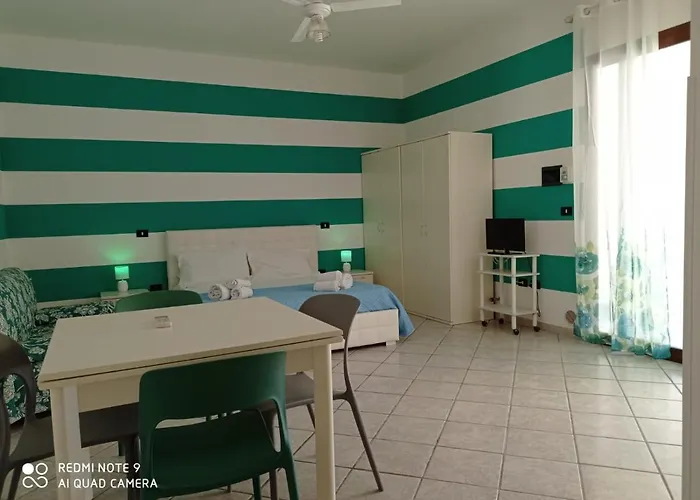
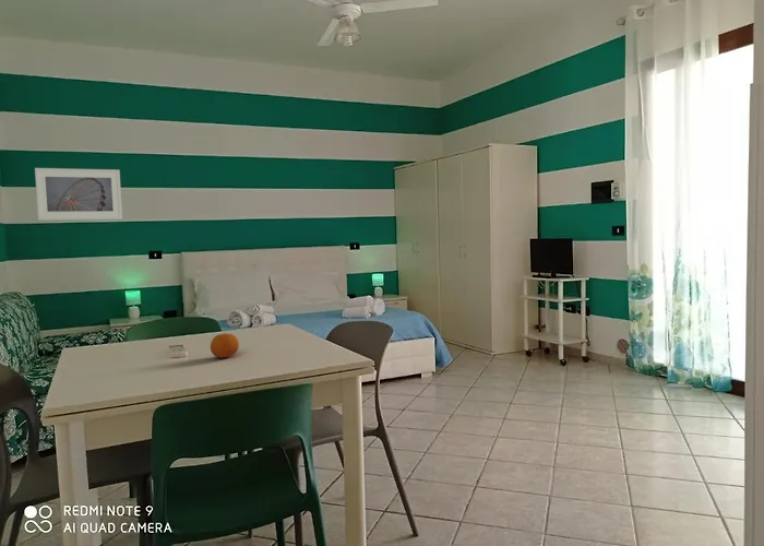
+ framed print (80, 194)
+ fruit (224, 345)
